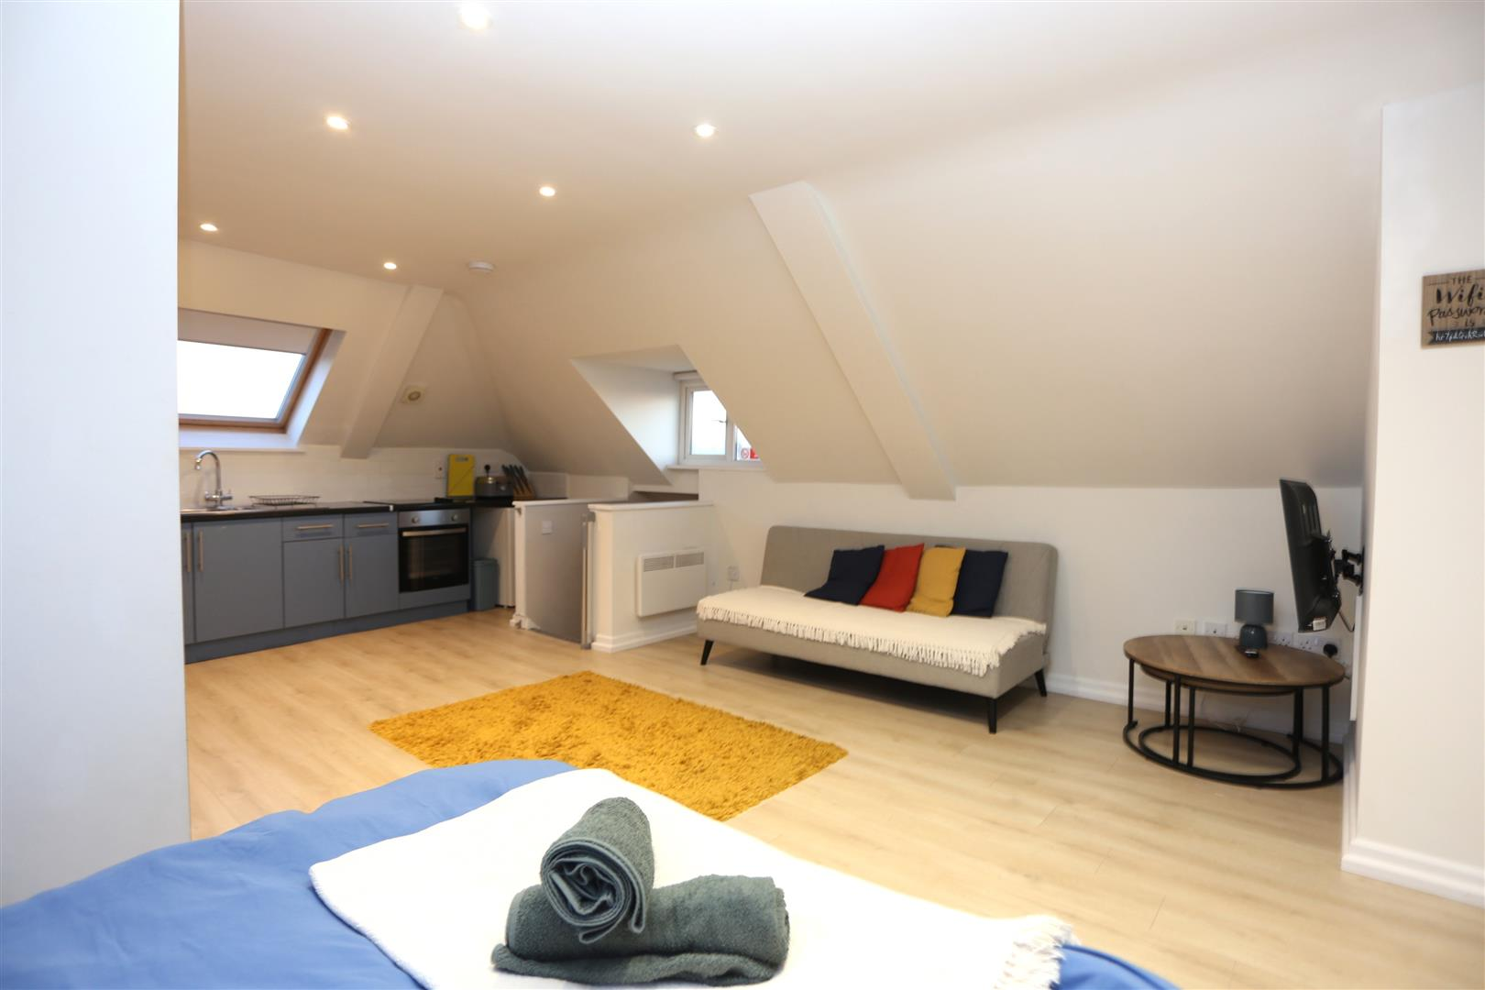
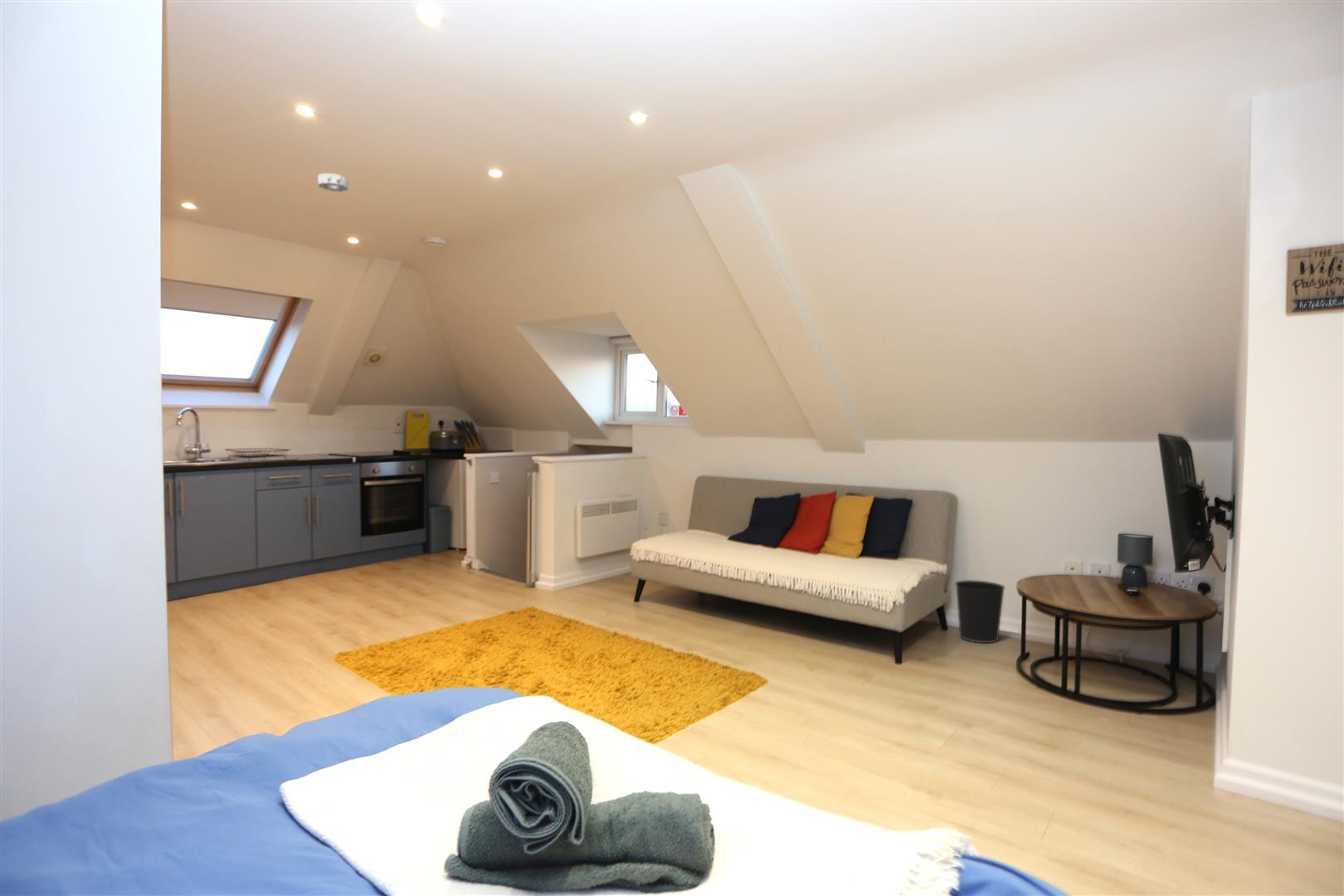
+ wastebasket (979, 611)
+ smoke detector (333, 182)
